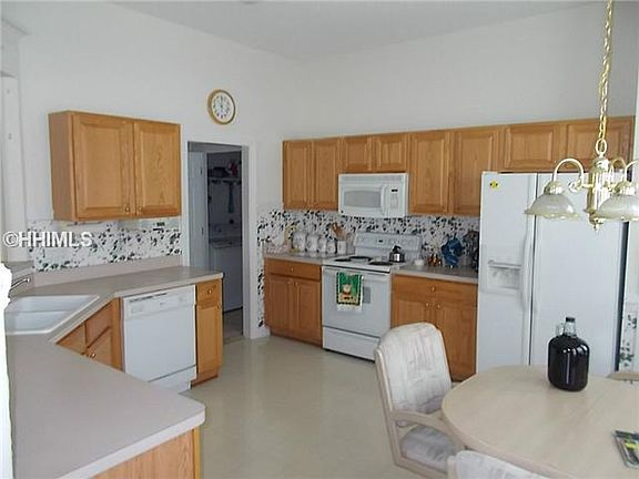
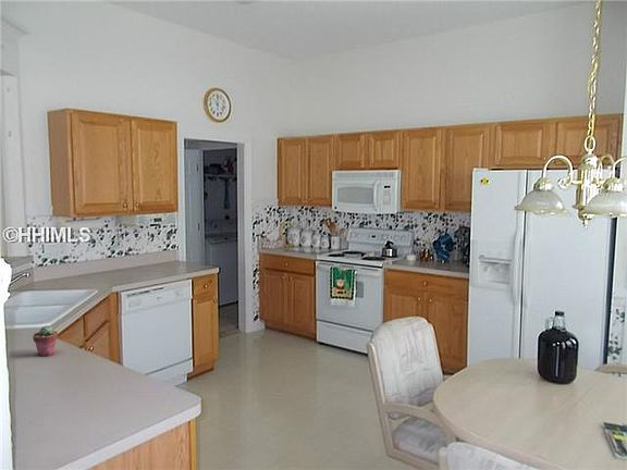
+ potted succulent (46, 339)
